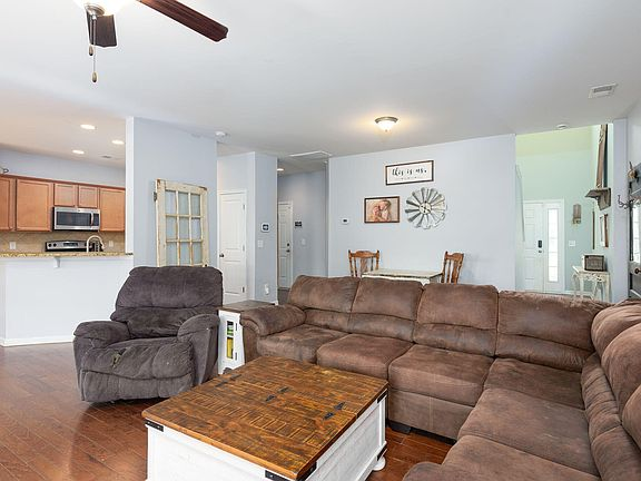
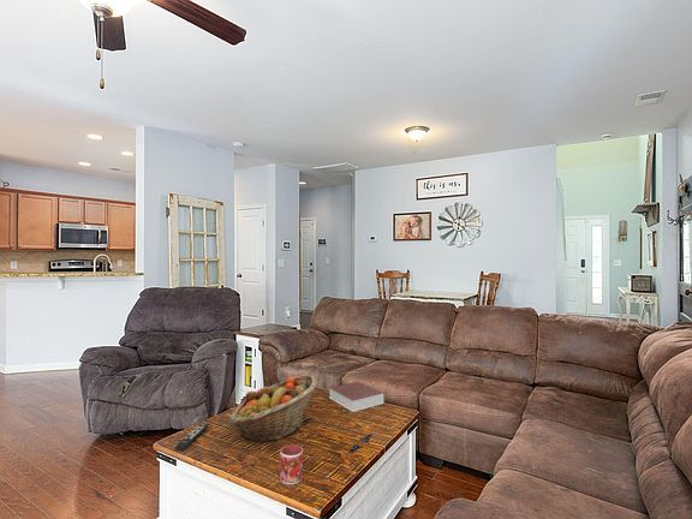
+ fruit basket (275, 404)
+ remote control (192, 436)
+ book (356, 395)
+ mug (292, 461)
